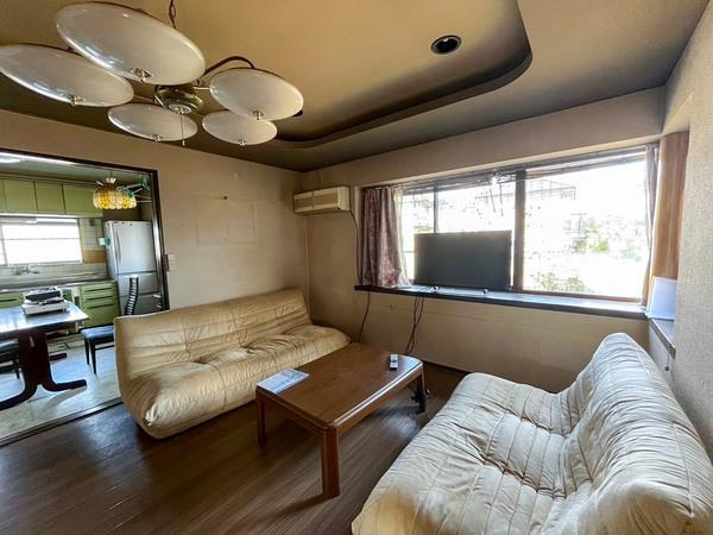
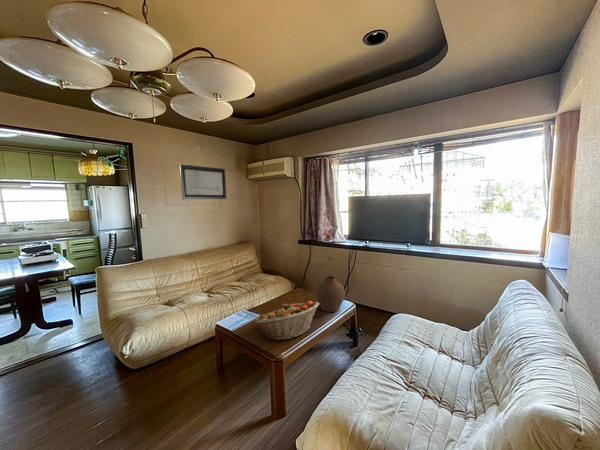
+ vase (330, 292)
+ fruit basket (288, 316)
+ wall art (204, 183)
